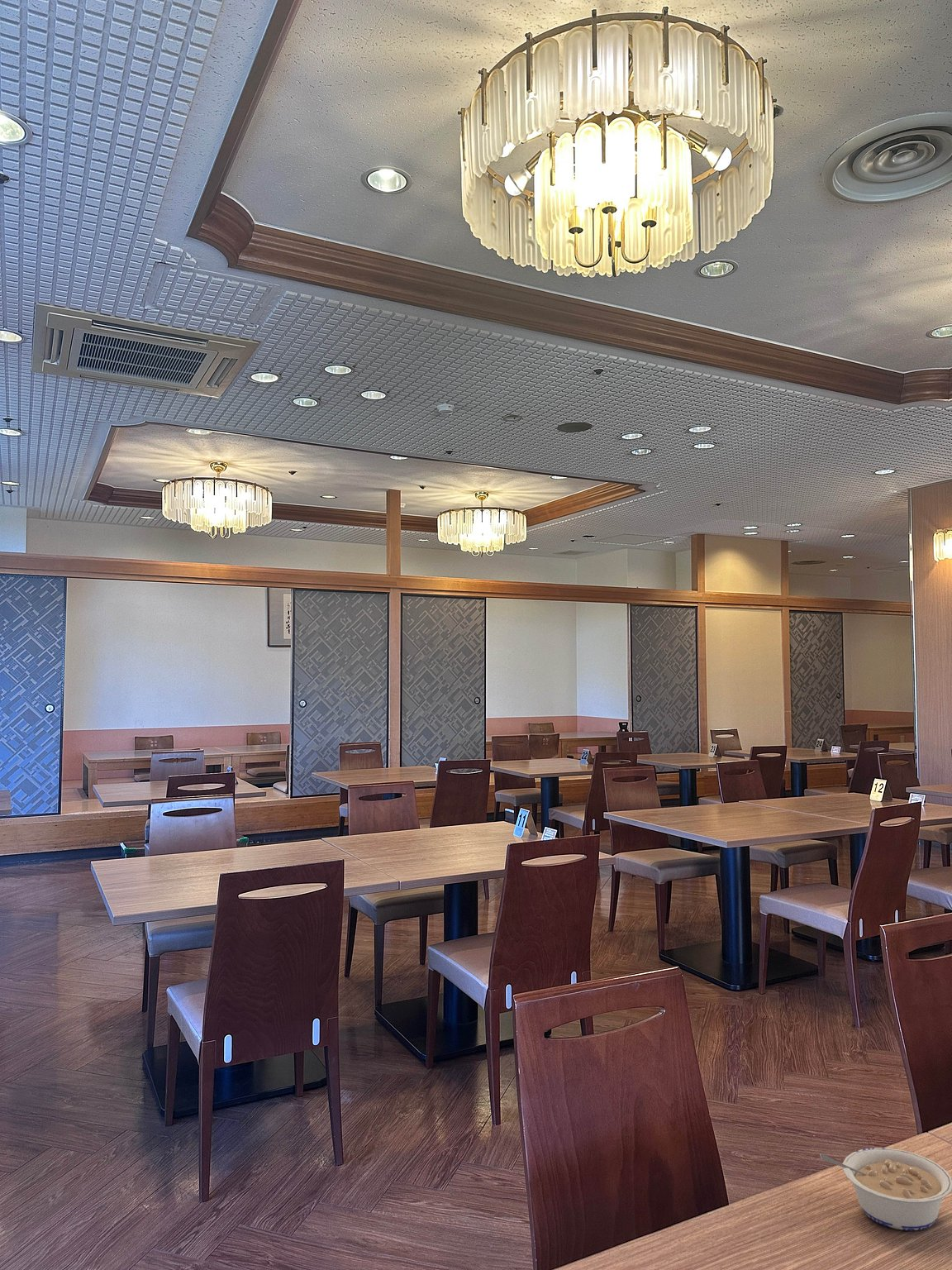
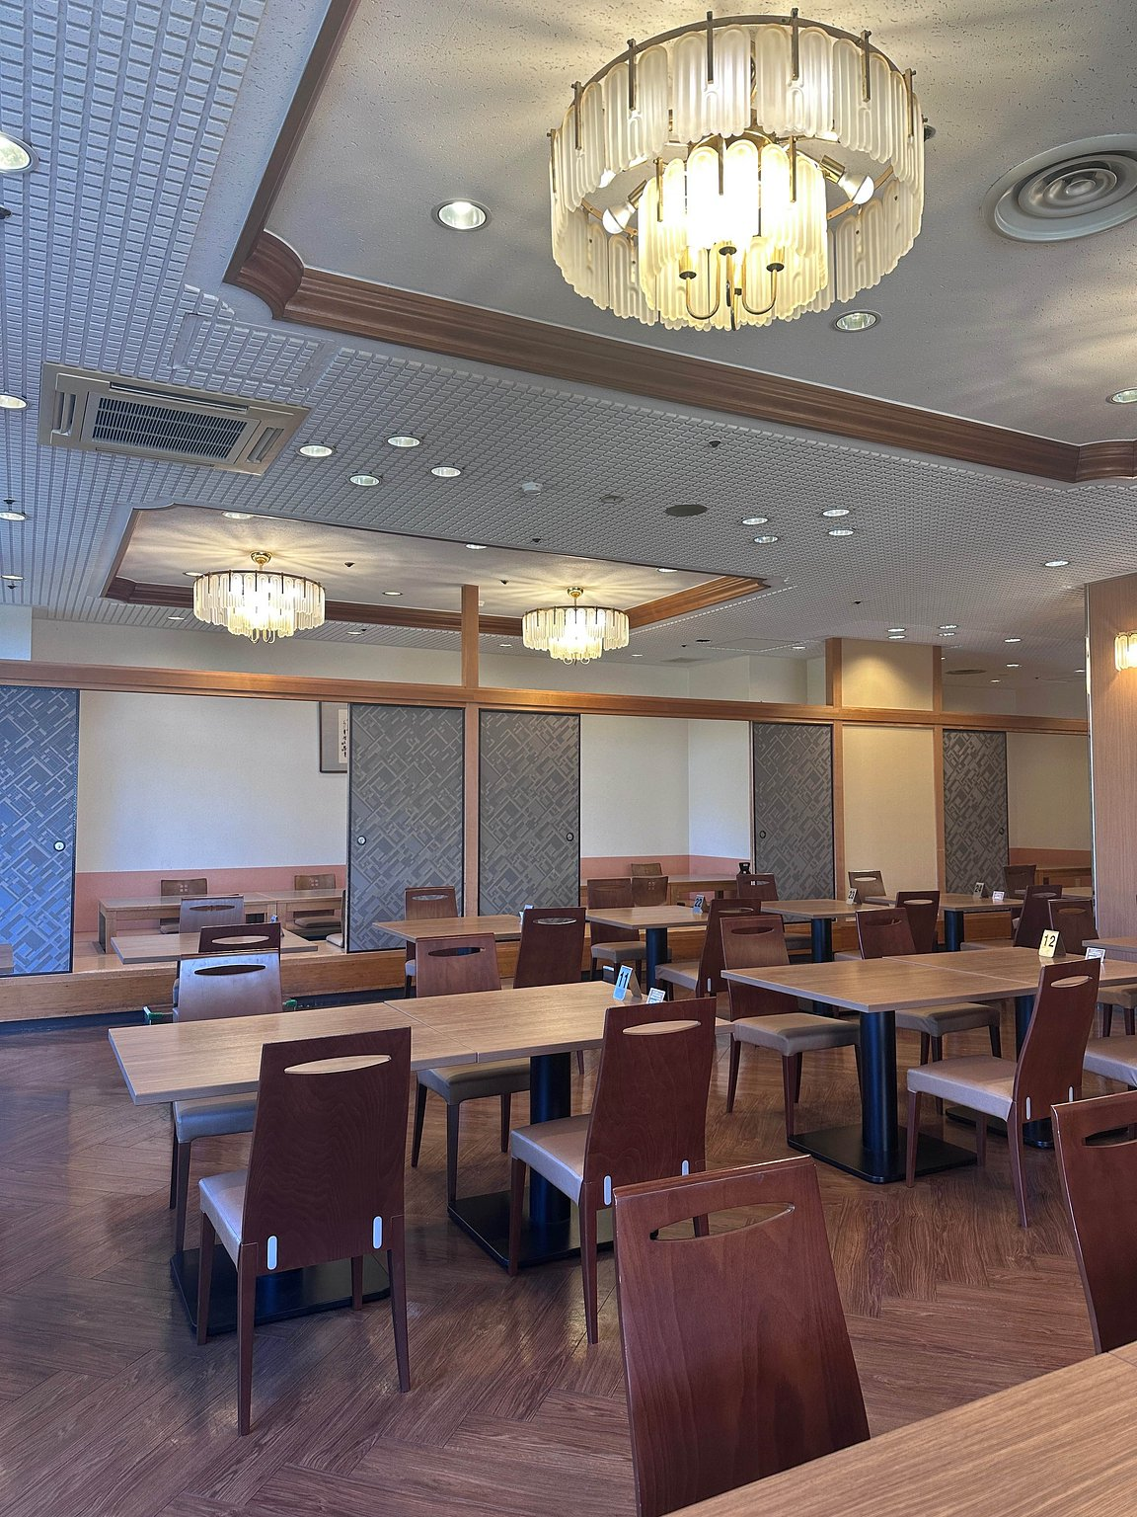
- legume (893, 1188)
